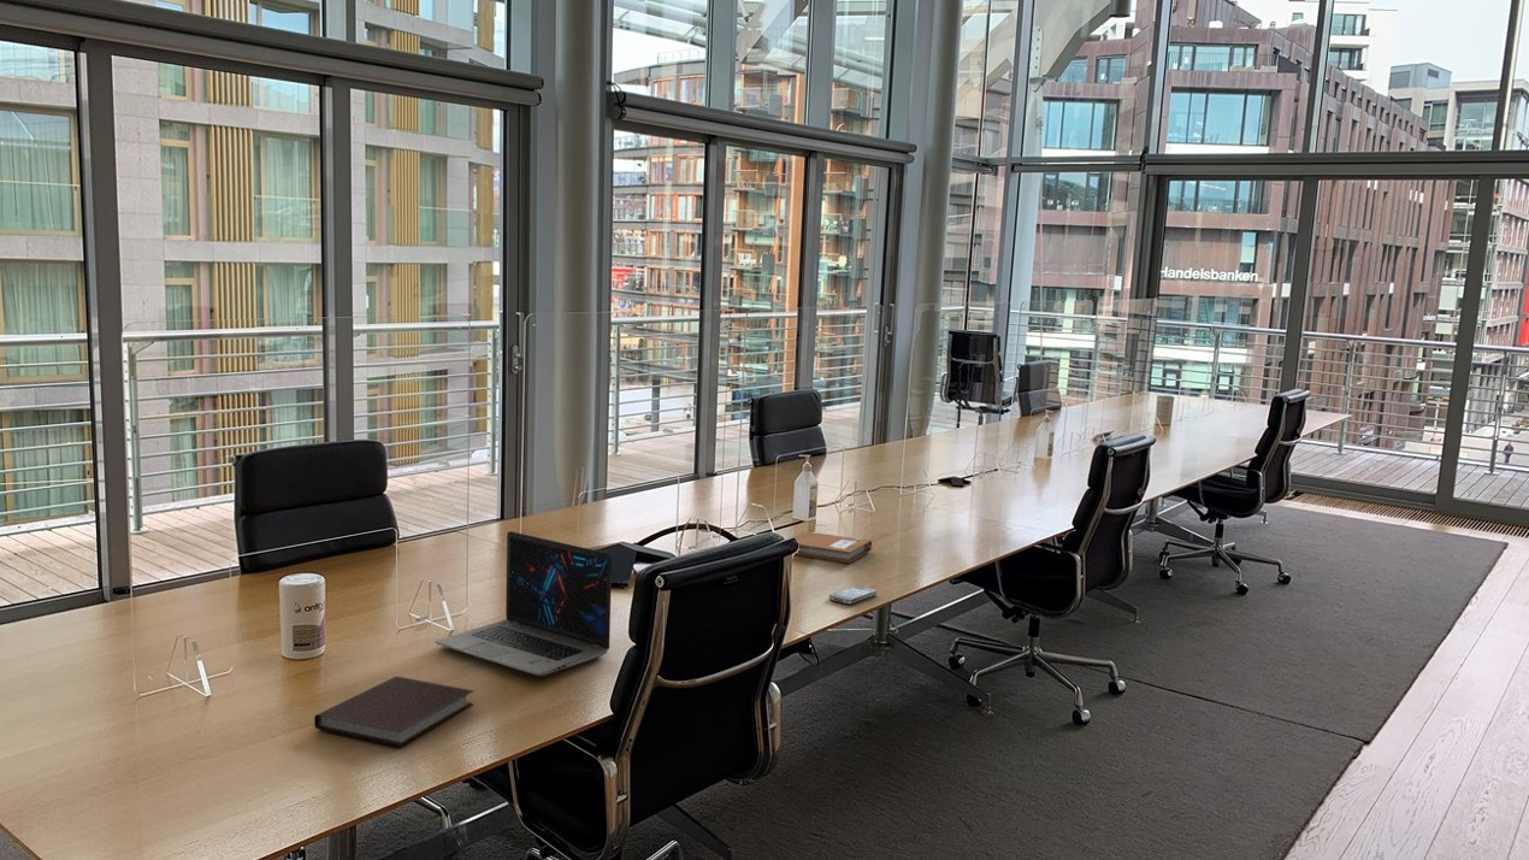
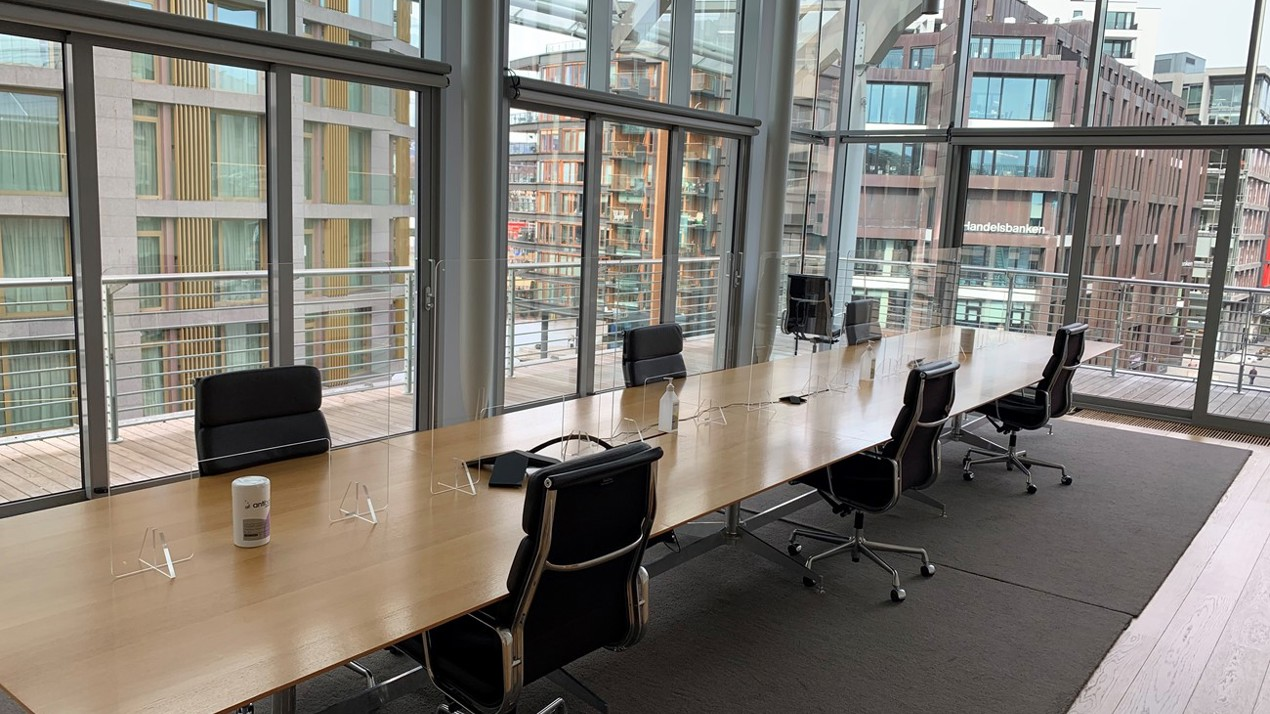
- notebook (396, 708)
- smartphone (852, 594)
- notebook (828, 546)
- laptop (523, 601)
